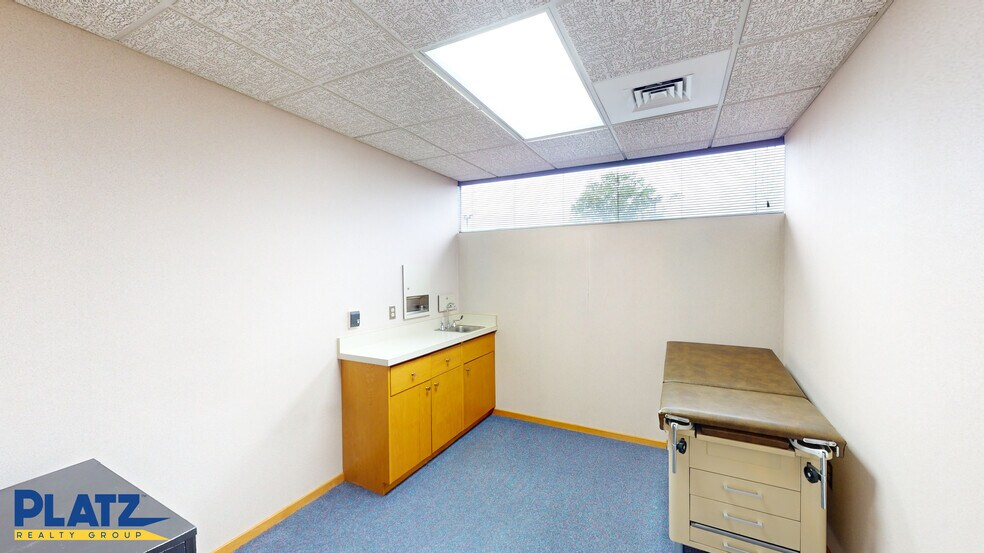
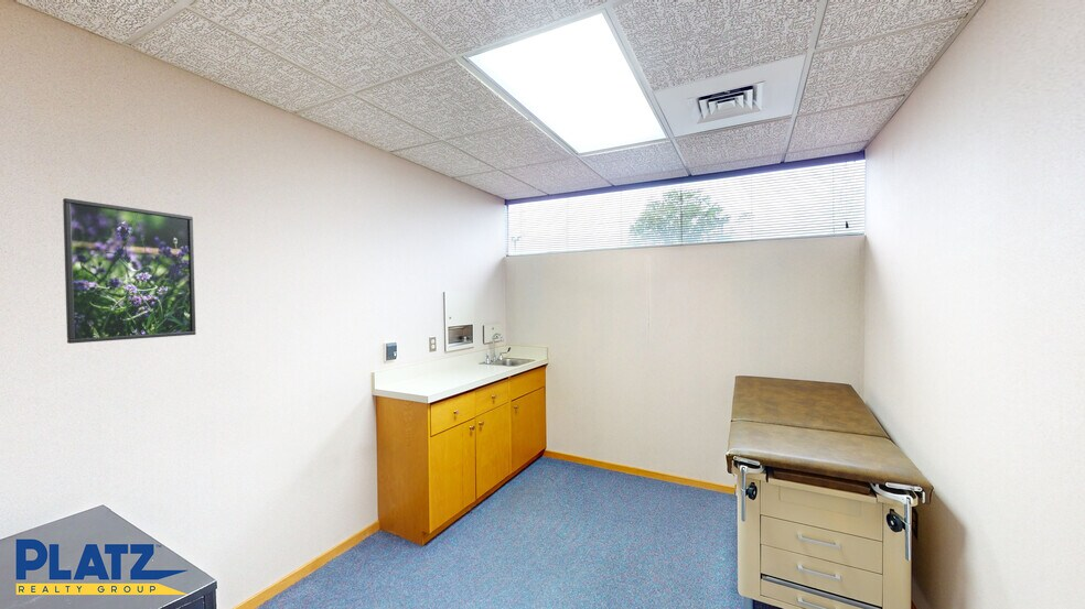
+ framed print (136, 273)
